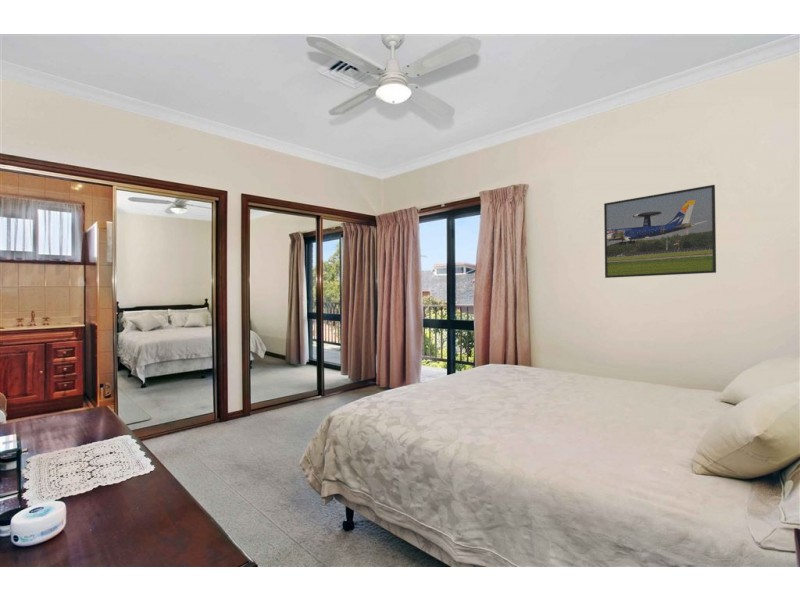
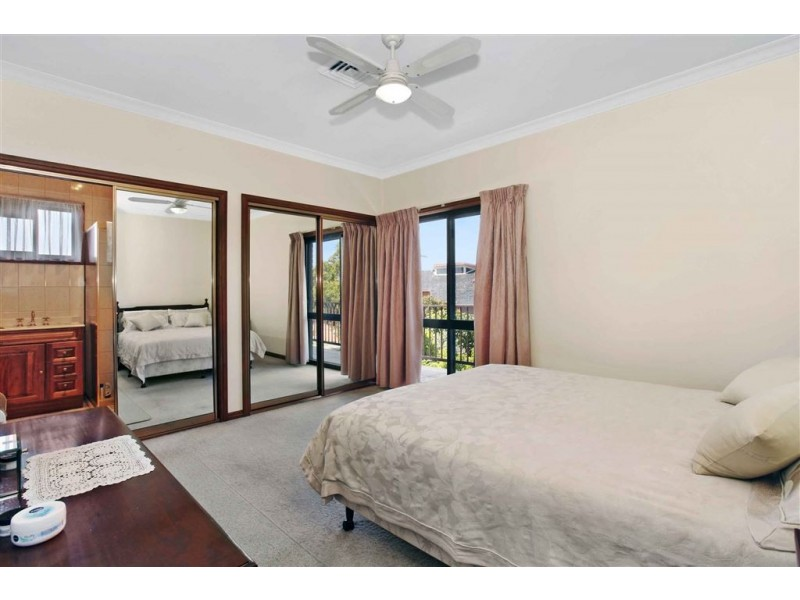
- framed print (655, 235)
